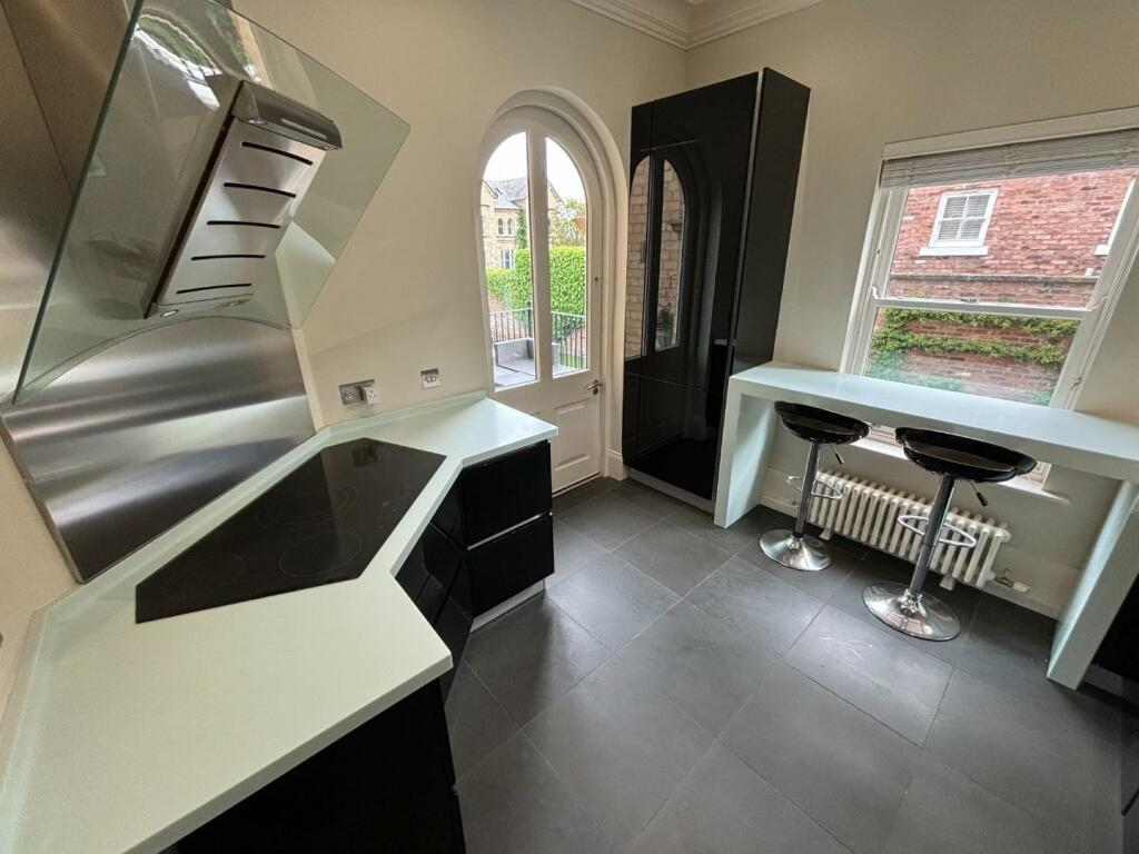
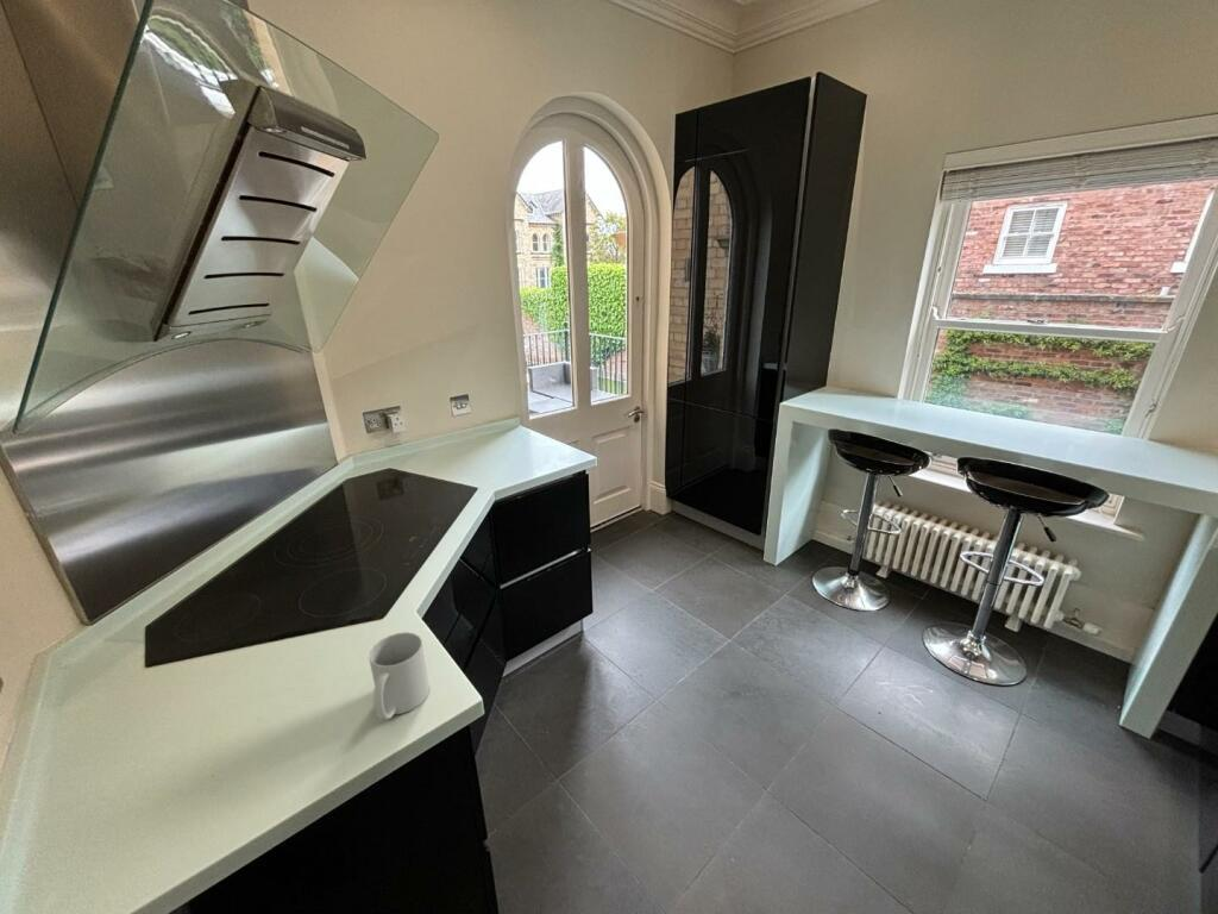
+ mug (395, 680)
